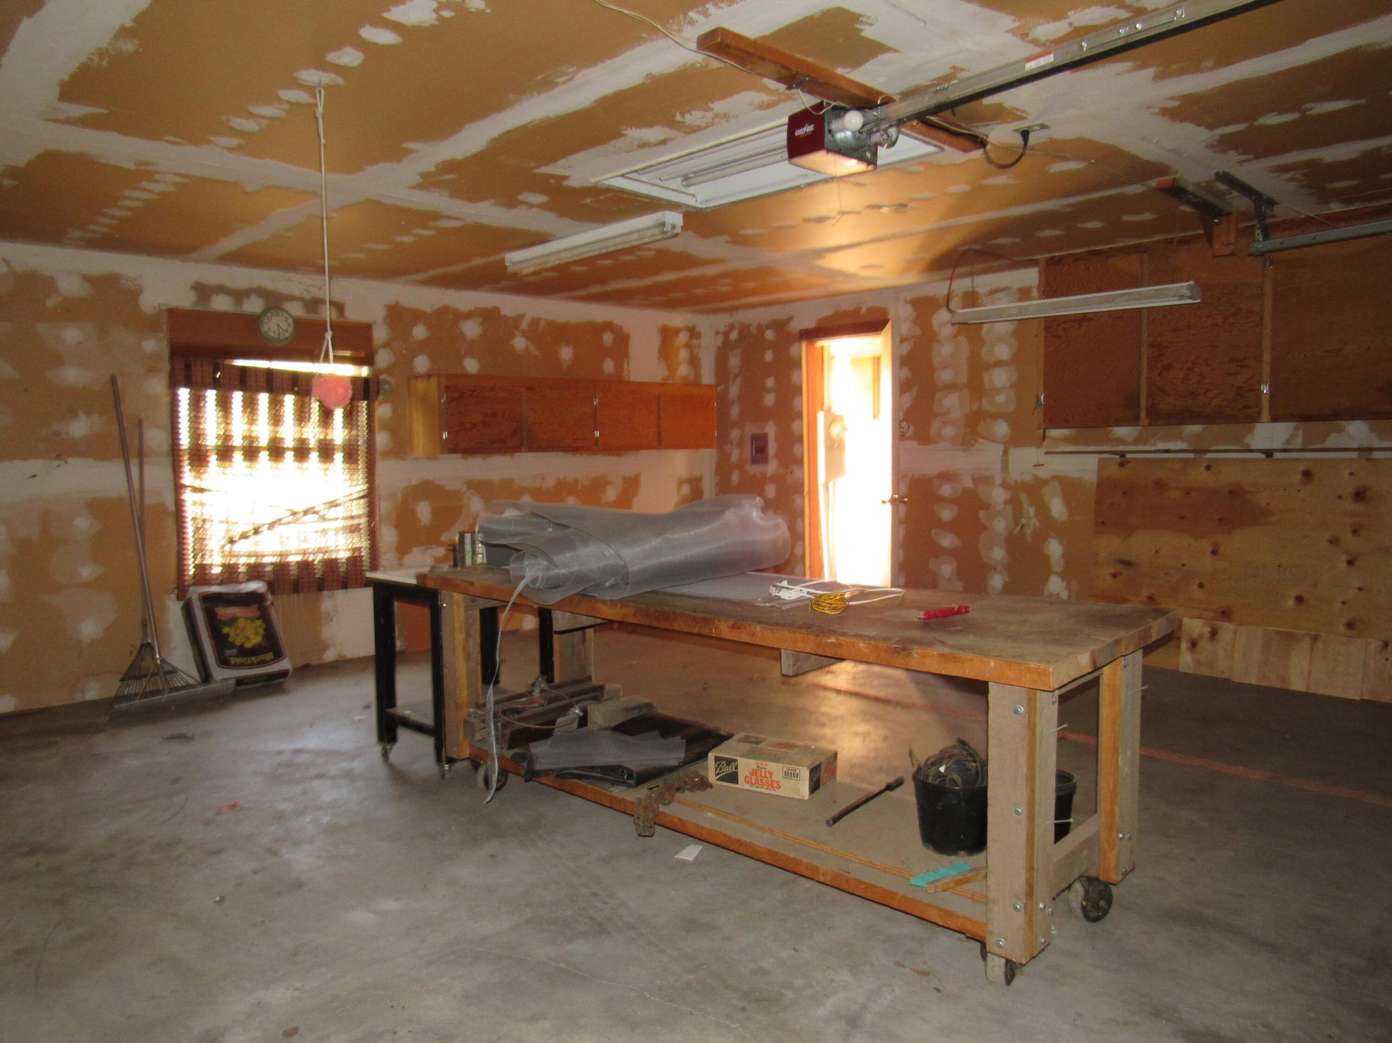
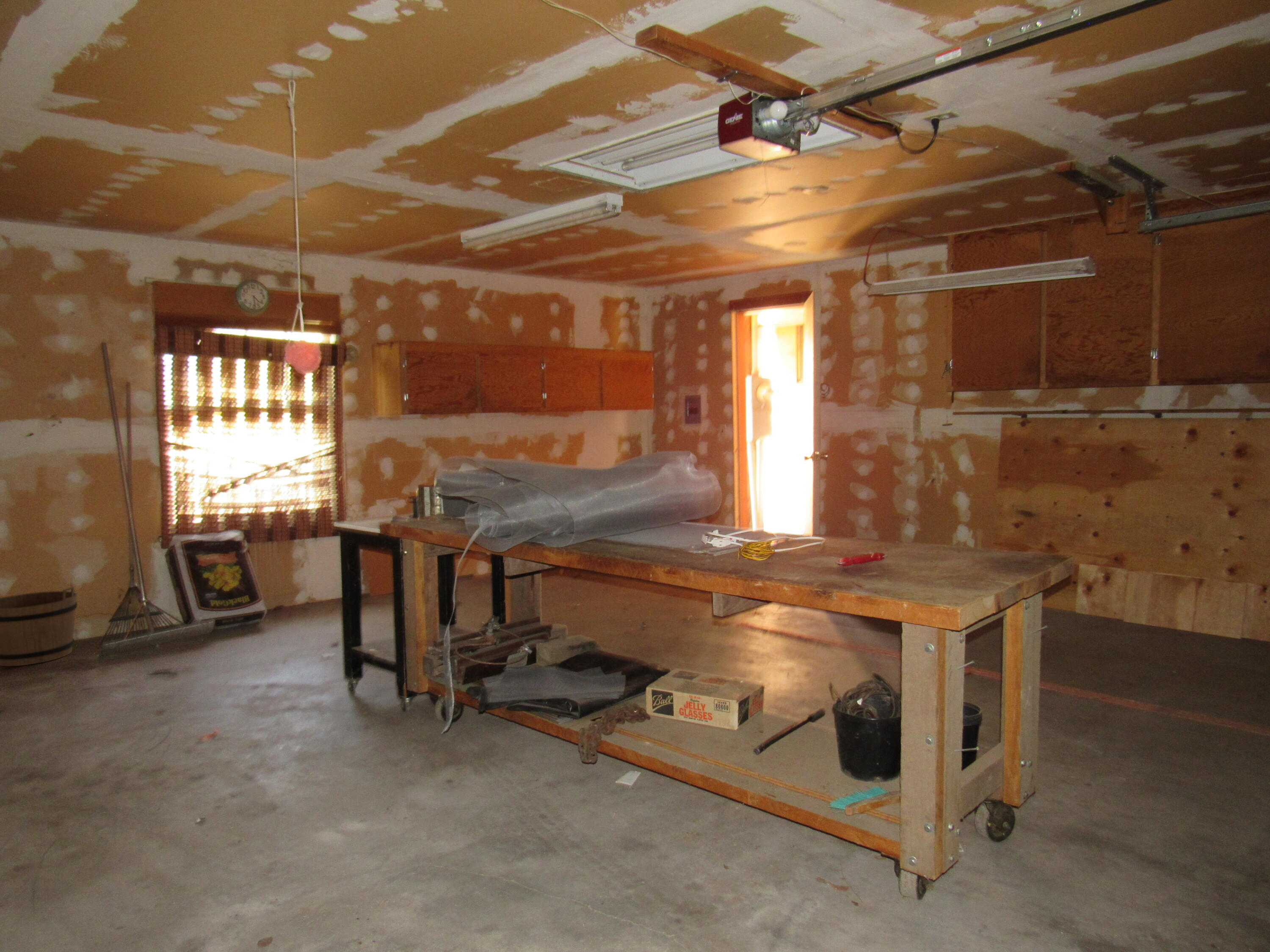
+ bucket (32, 623)
